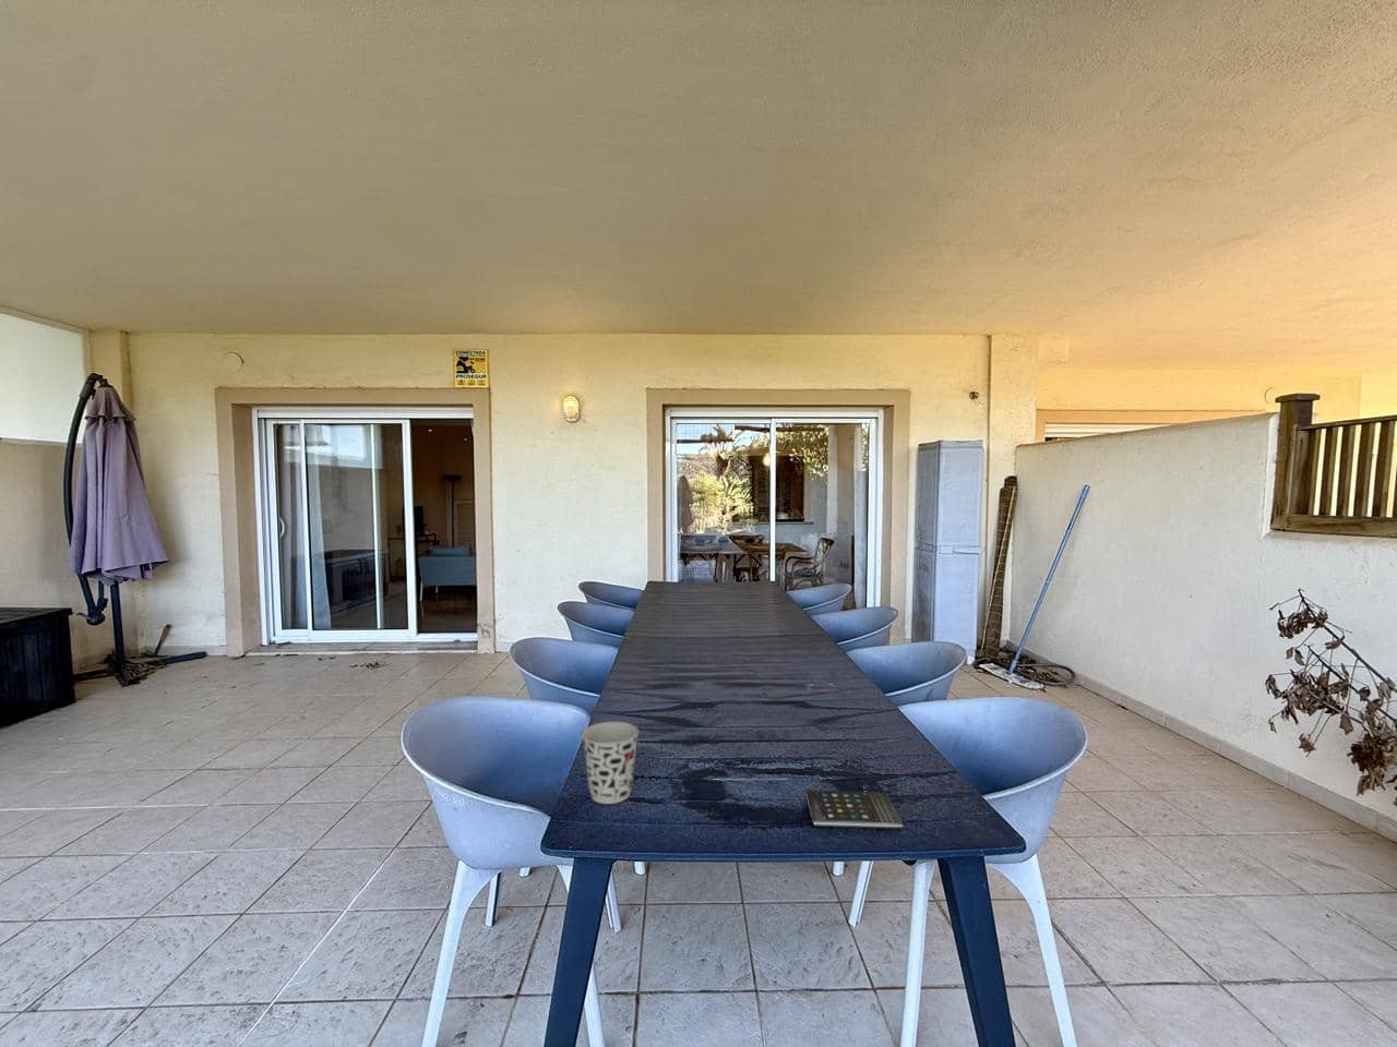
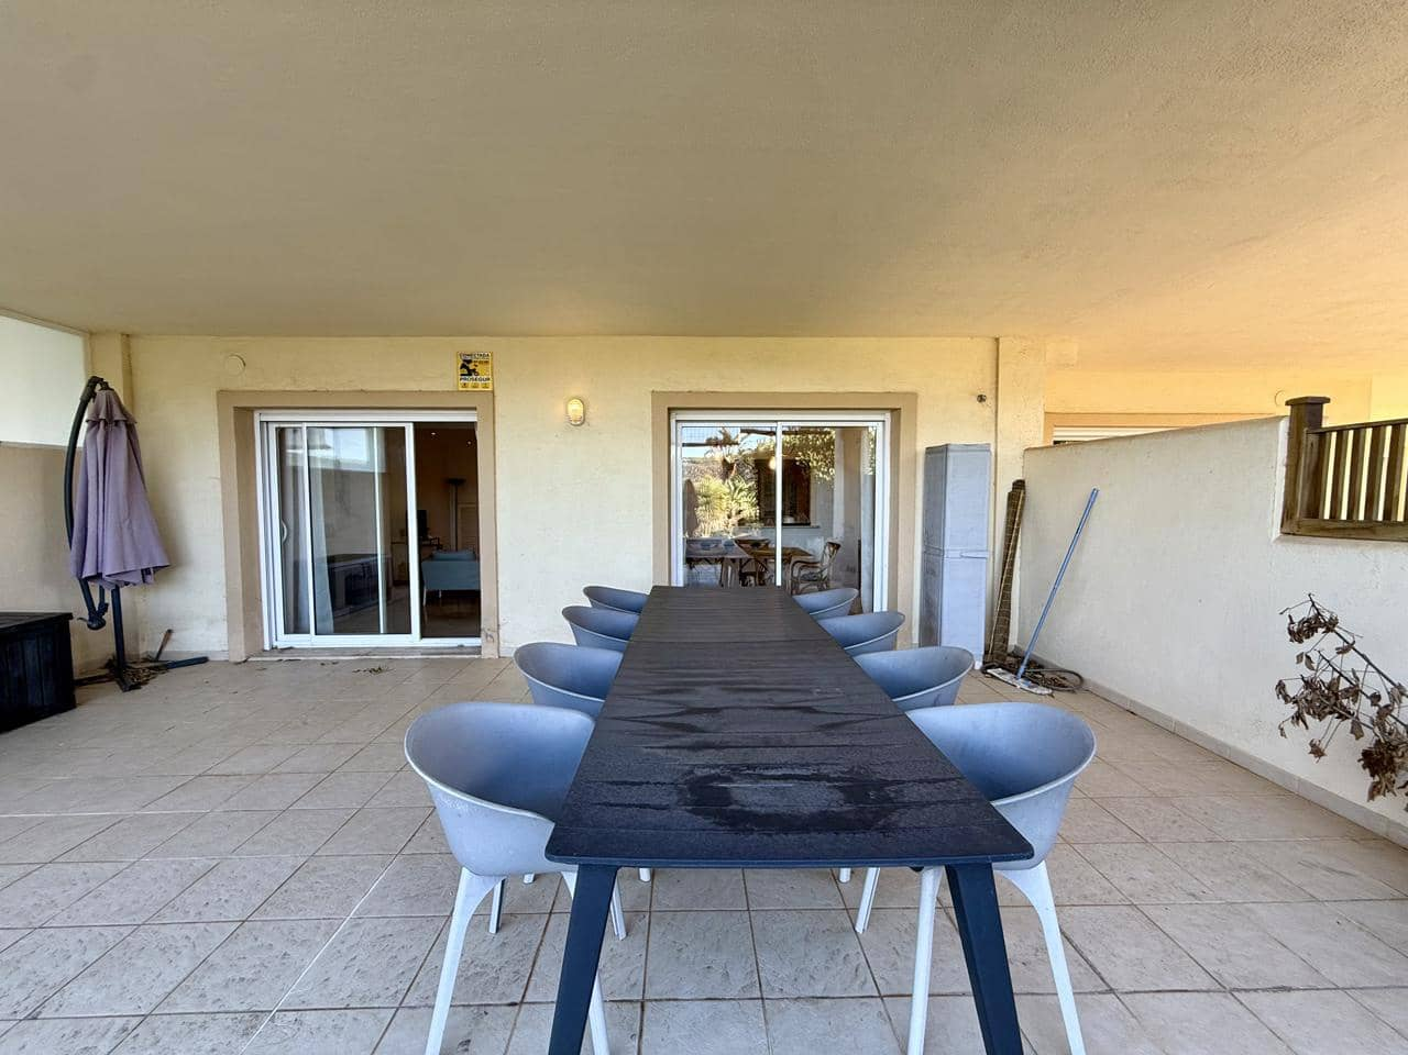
- smartphone (851, 808)
- cup (610, 762)
